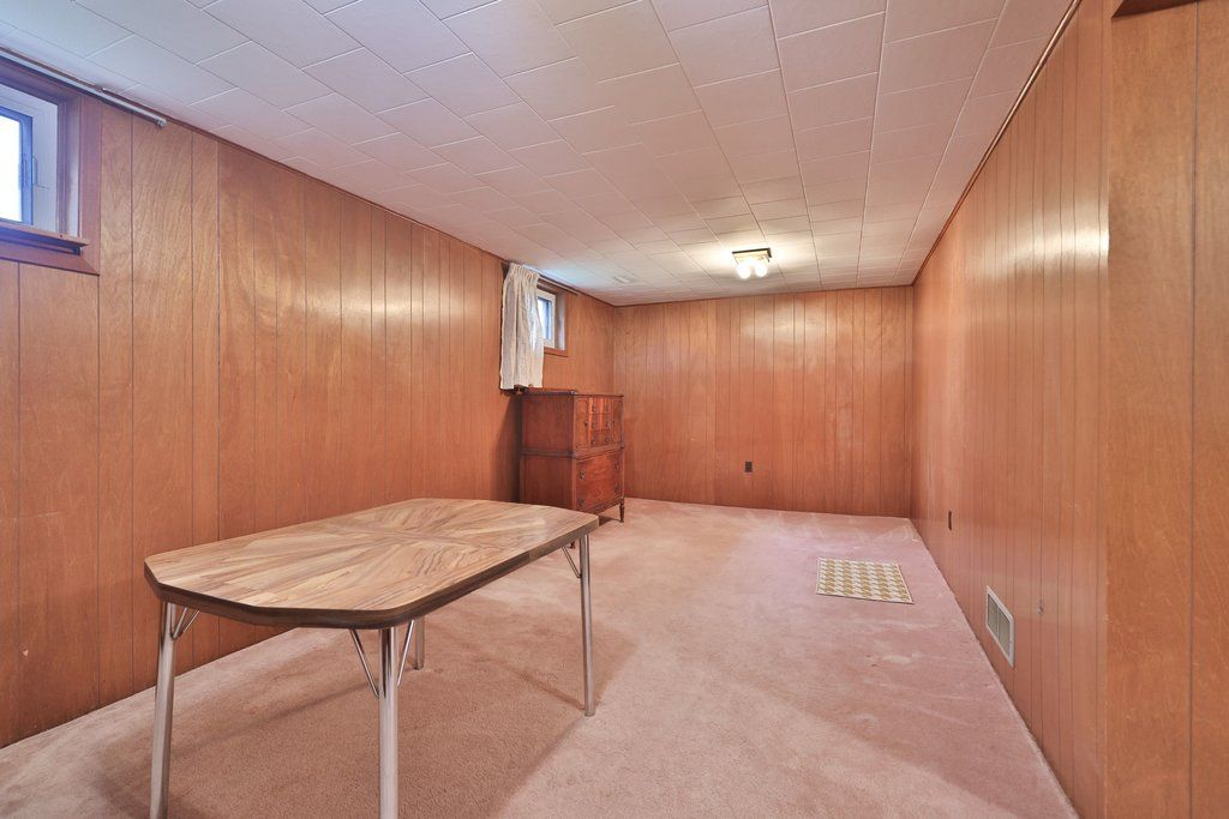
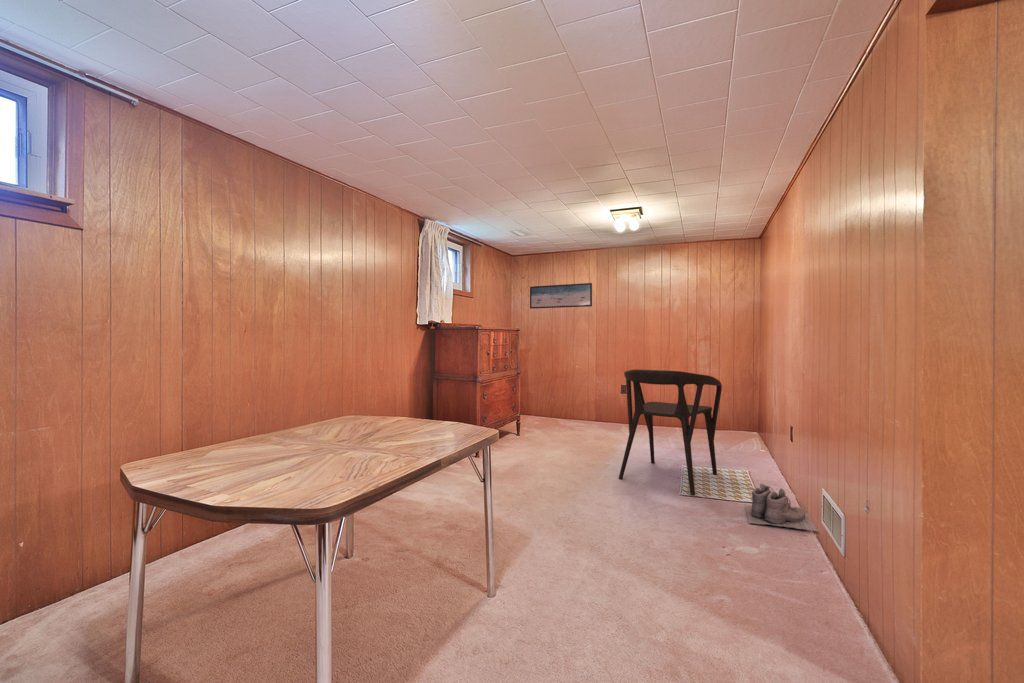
+ chair (669, 416)
+ wall art (560, 296)
+ boots (779, 502)
